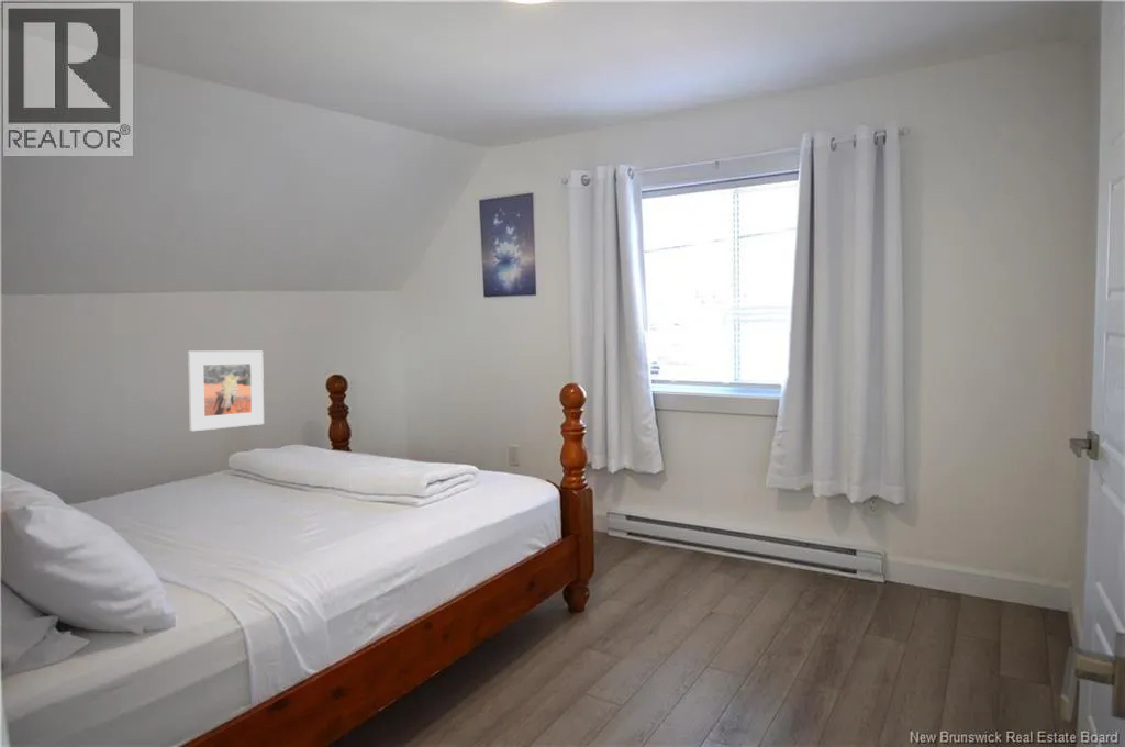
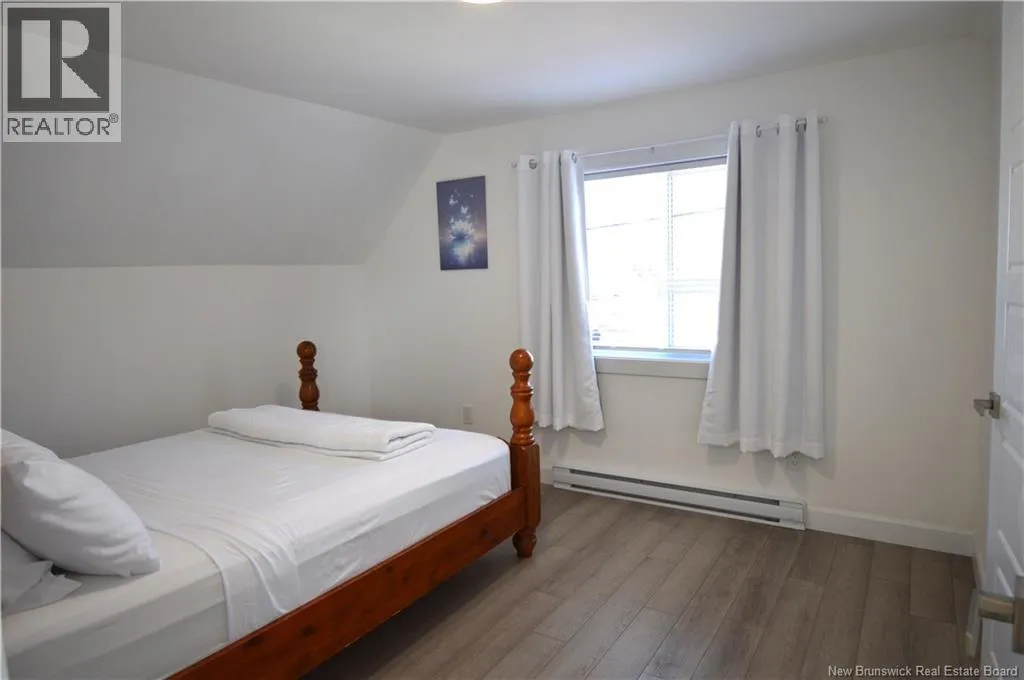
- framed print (227, 389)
